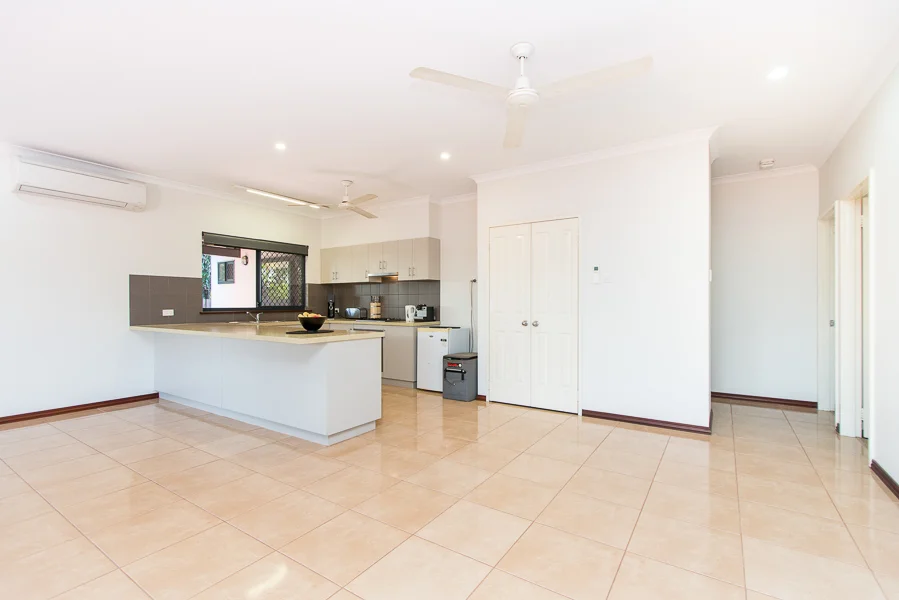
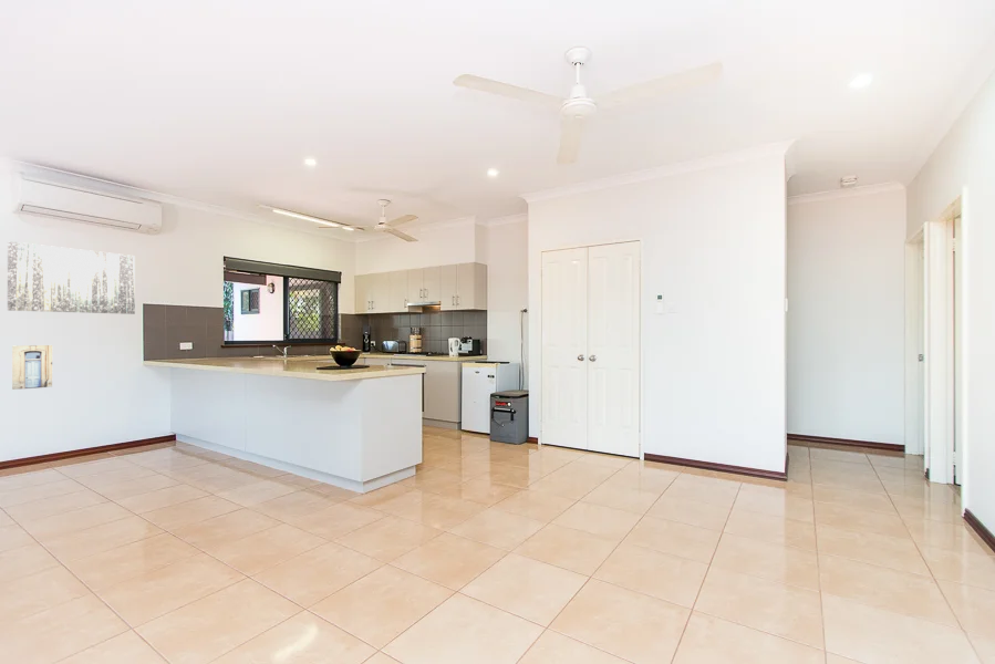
+ wall art (32, 366)
+ wall art (76, 280)
